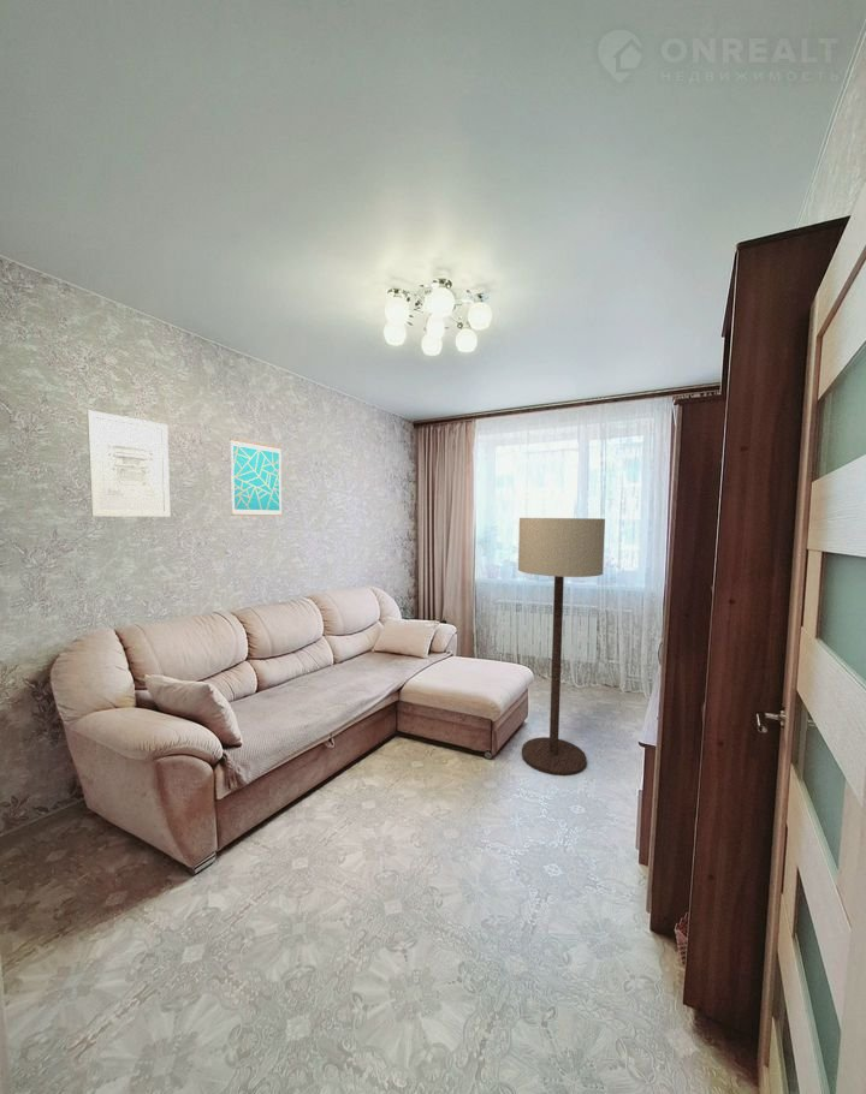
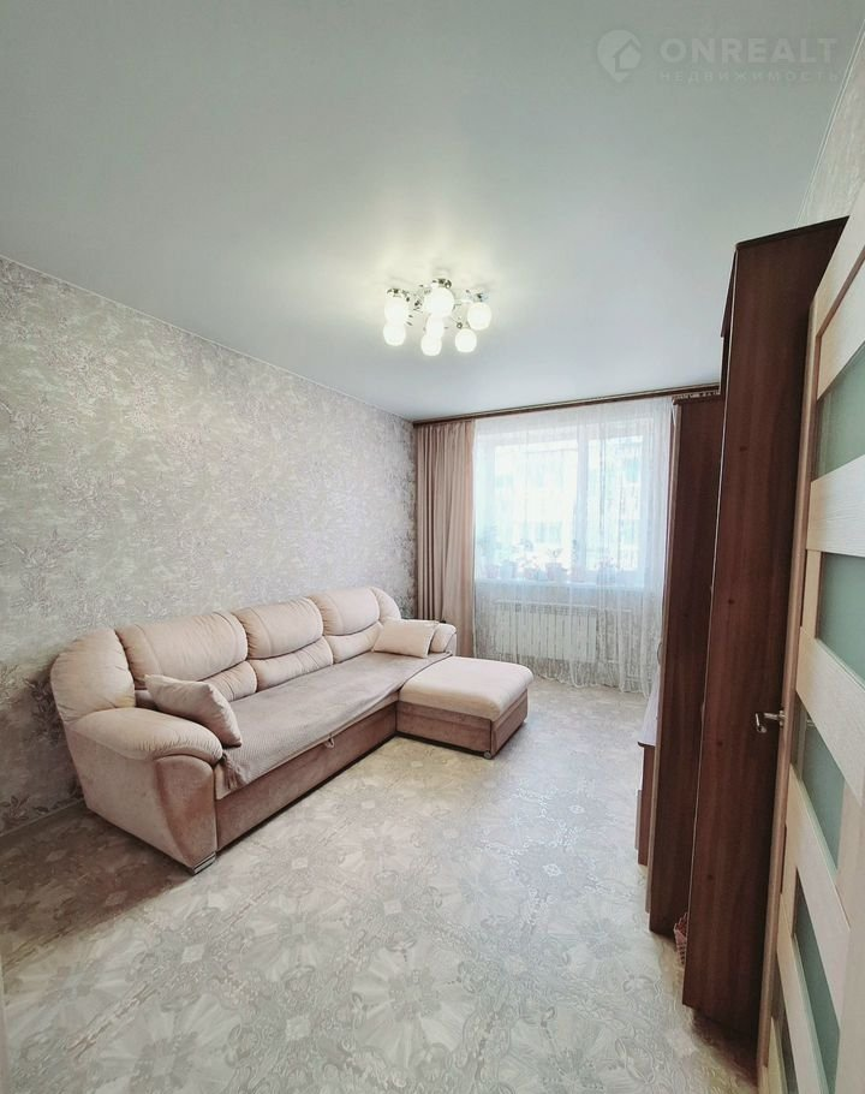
- wall art (131, 466)
- wall art (257, 480)
- floor lamp (557, 640)
